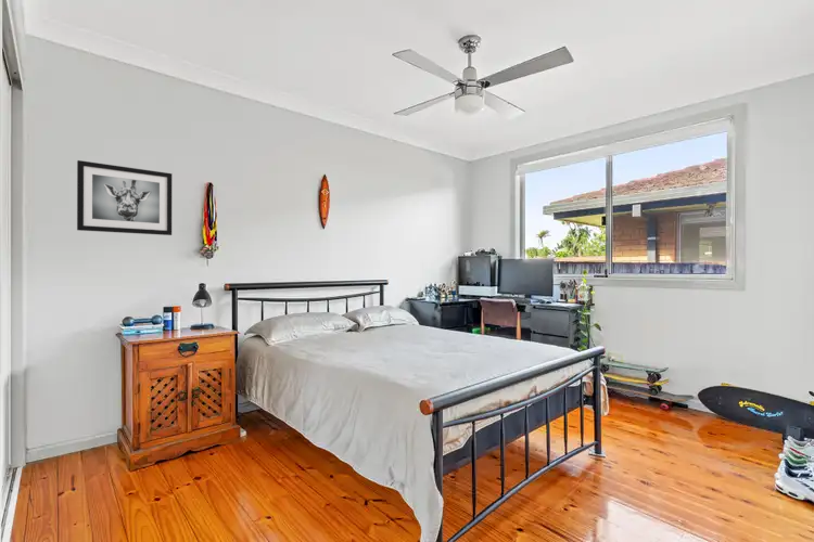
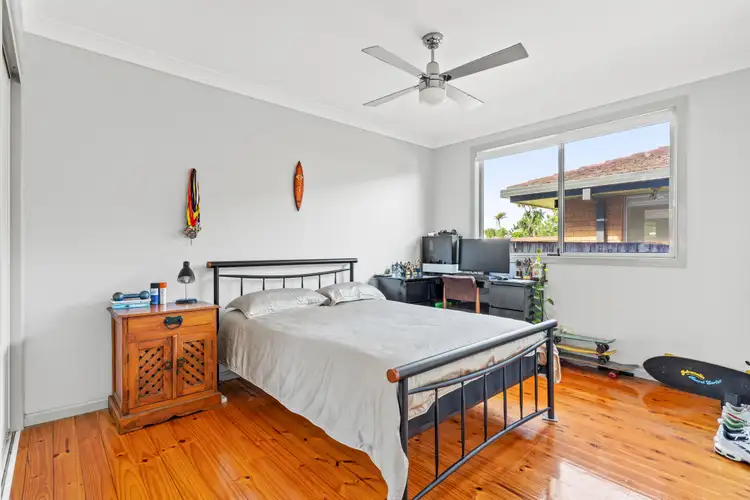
- wall art (127, 199)
